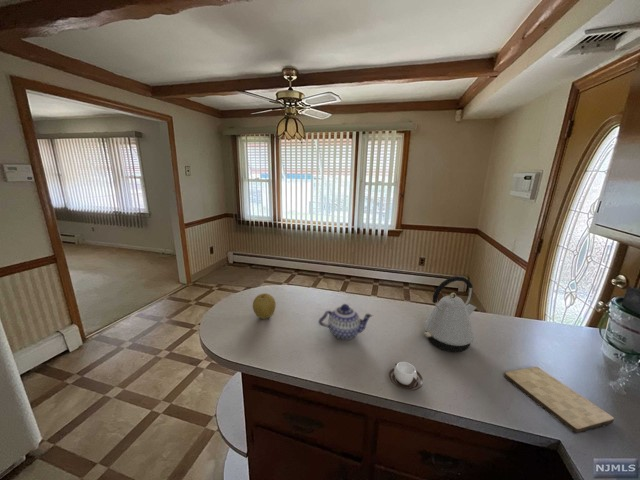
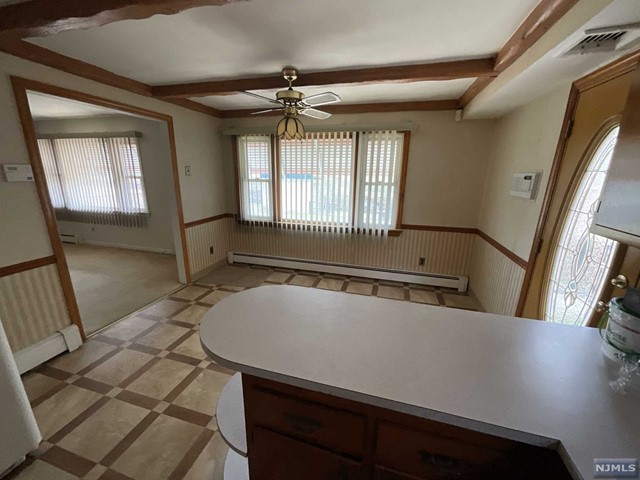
- kettle (452, 309)
- teapot (345, 319)
- fruit (264, 305)
- cup (405, 374)
- cutting board (553, 394)
